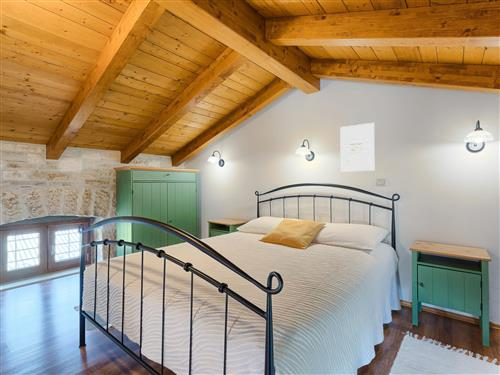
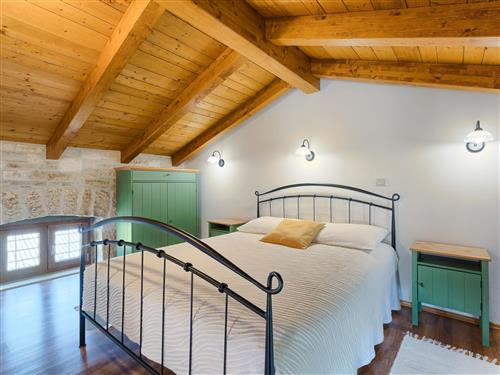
- wall art (356, 148)
